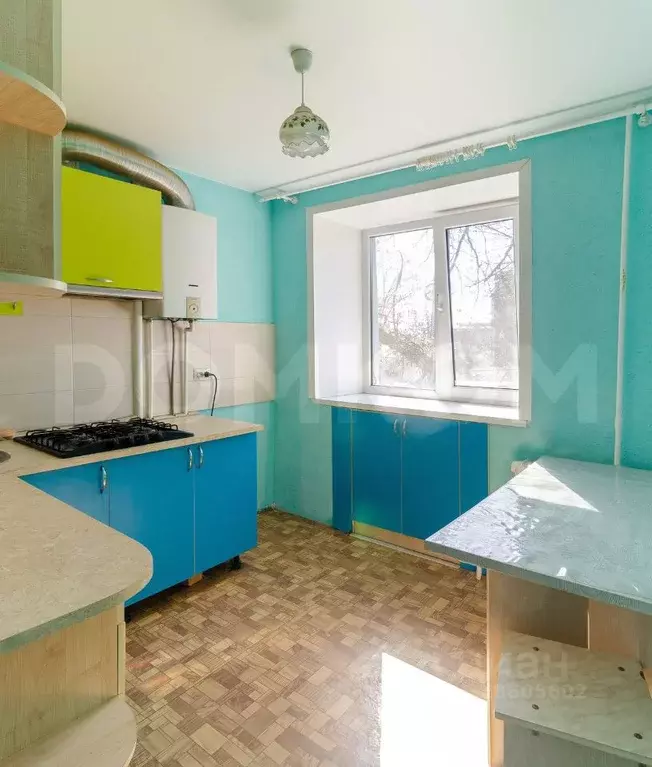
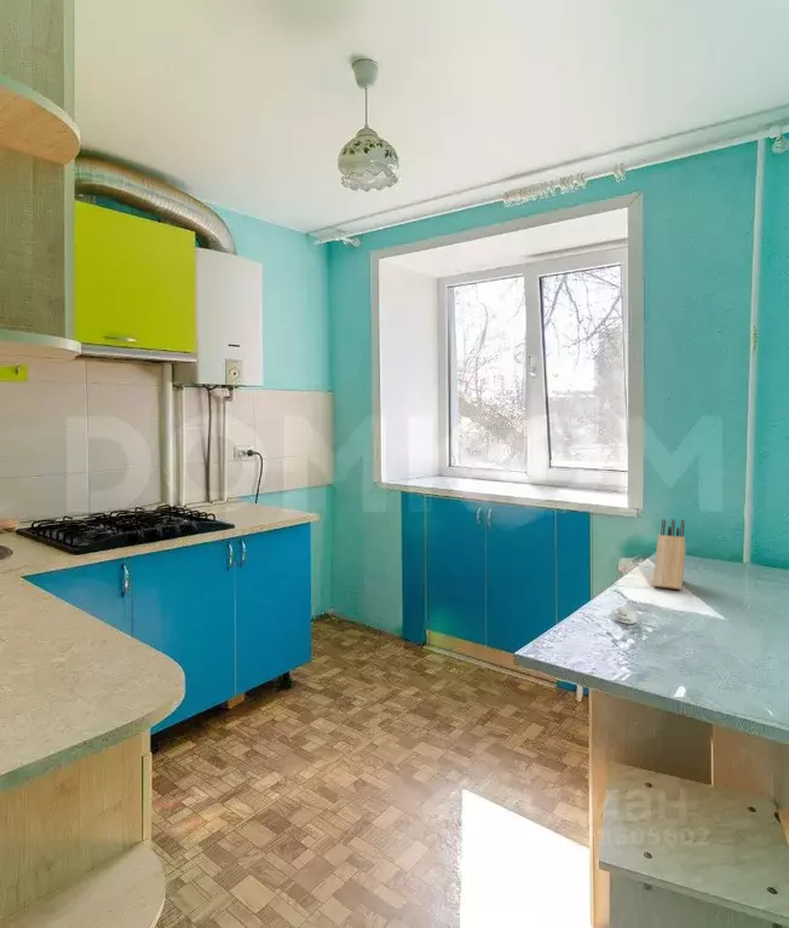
+ mug (634, 616)
+ knife block (669, 551)
